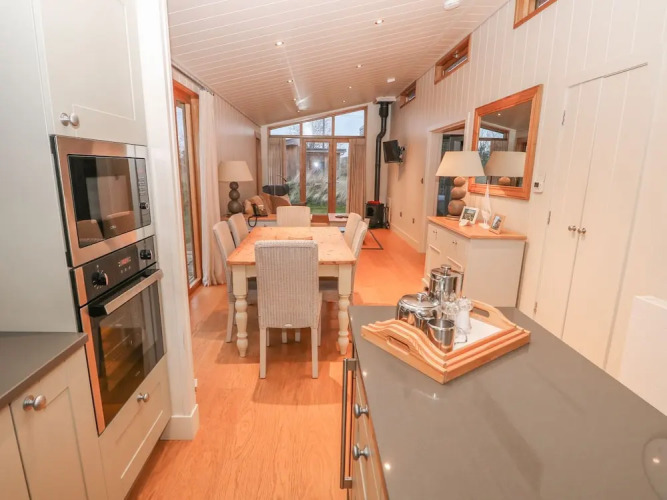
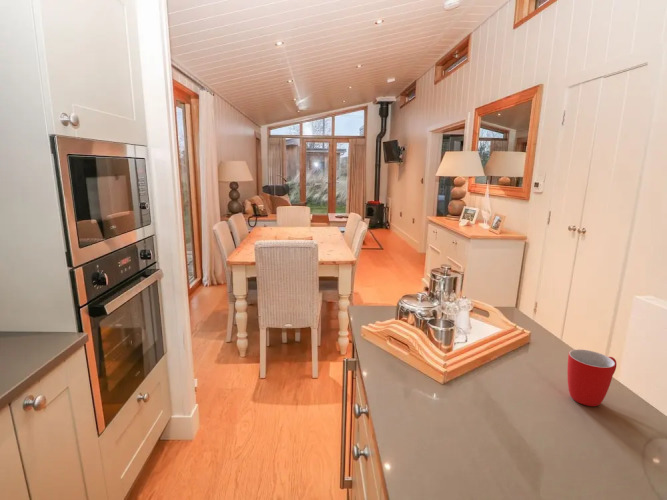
+ mug (594, 377)
